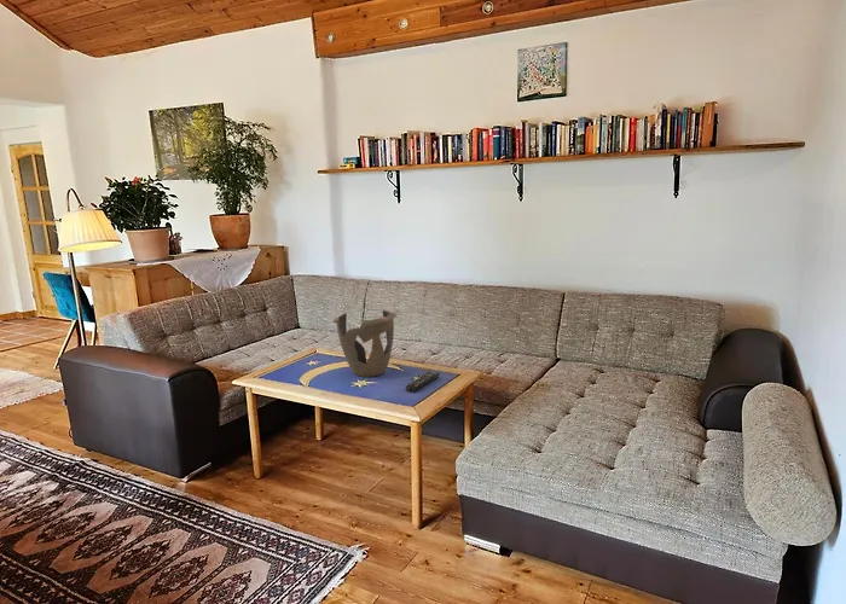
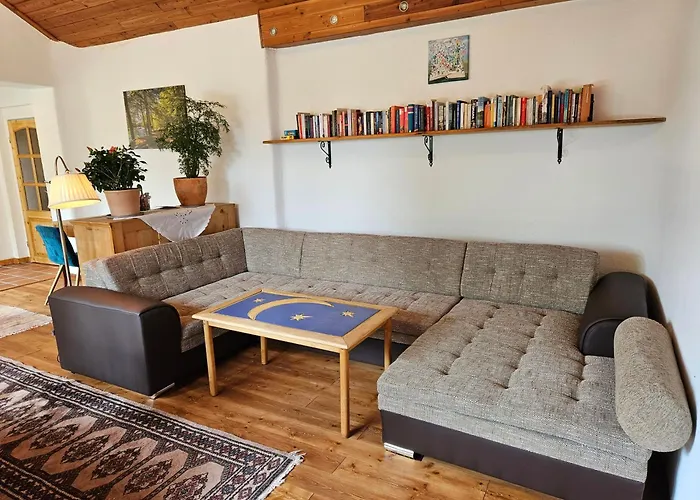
- remote control (423, 381)
- decorative bowl (366, 341)
